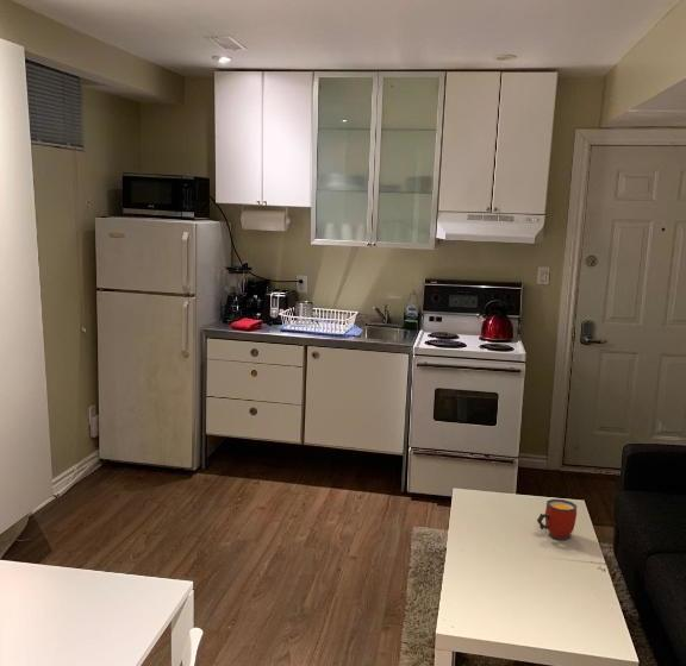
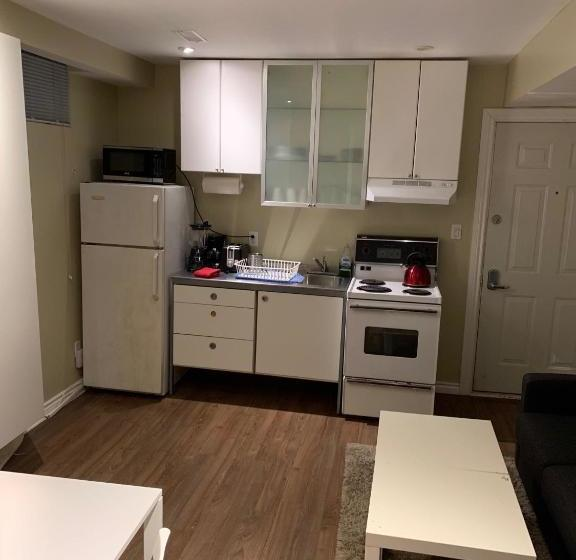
- mug (555, 520)
